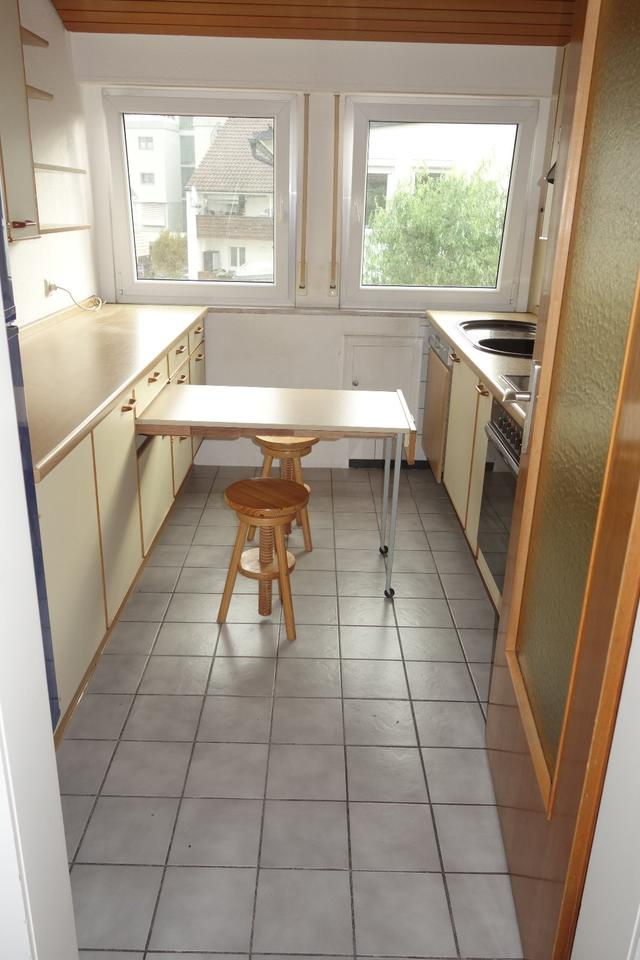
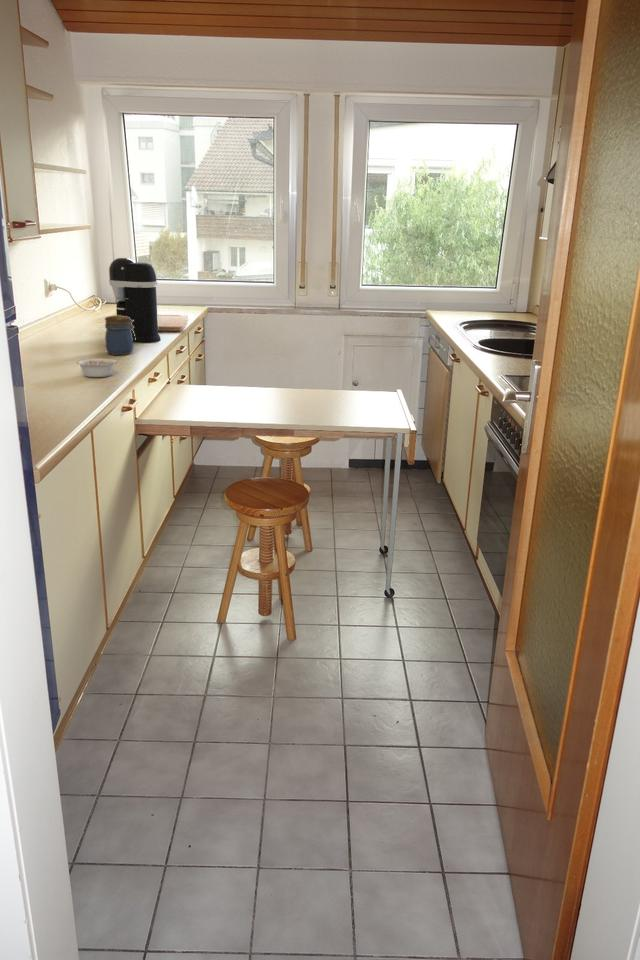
+ legume (98, 367)
+ jar (120, 334)
+ cutting board (158, 322)
+ coffee maker (134, 299)
